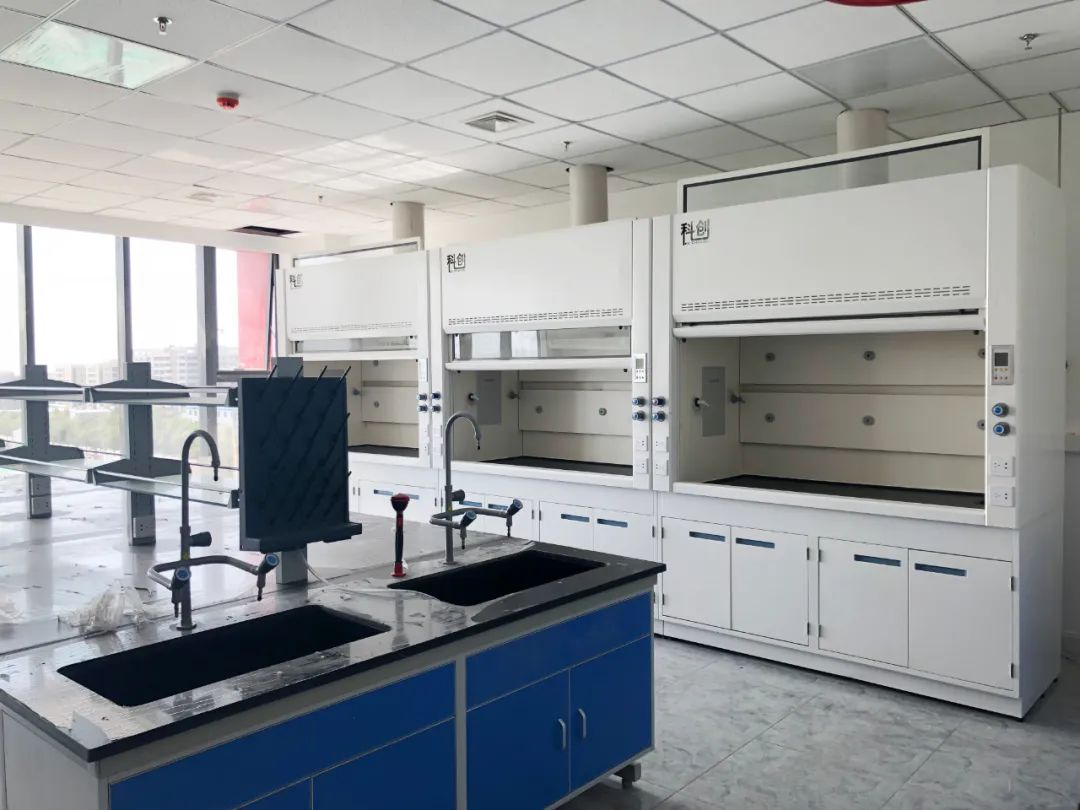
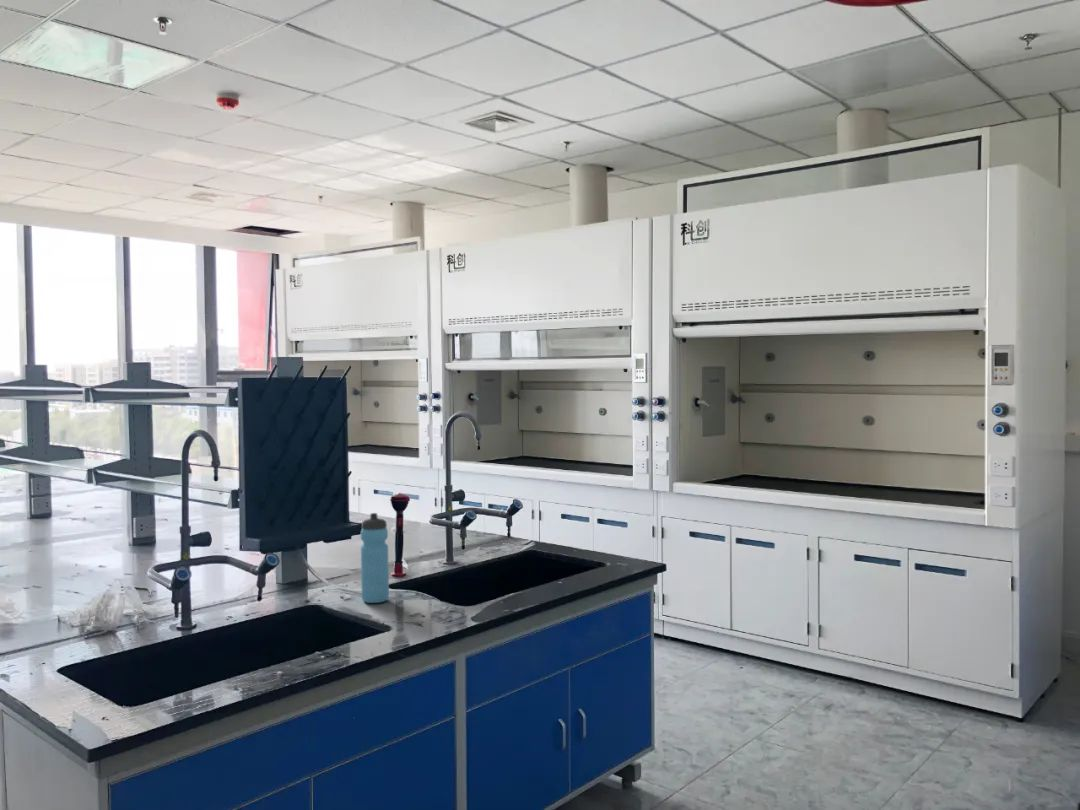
+ water bottle (374, 556)
